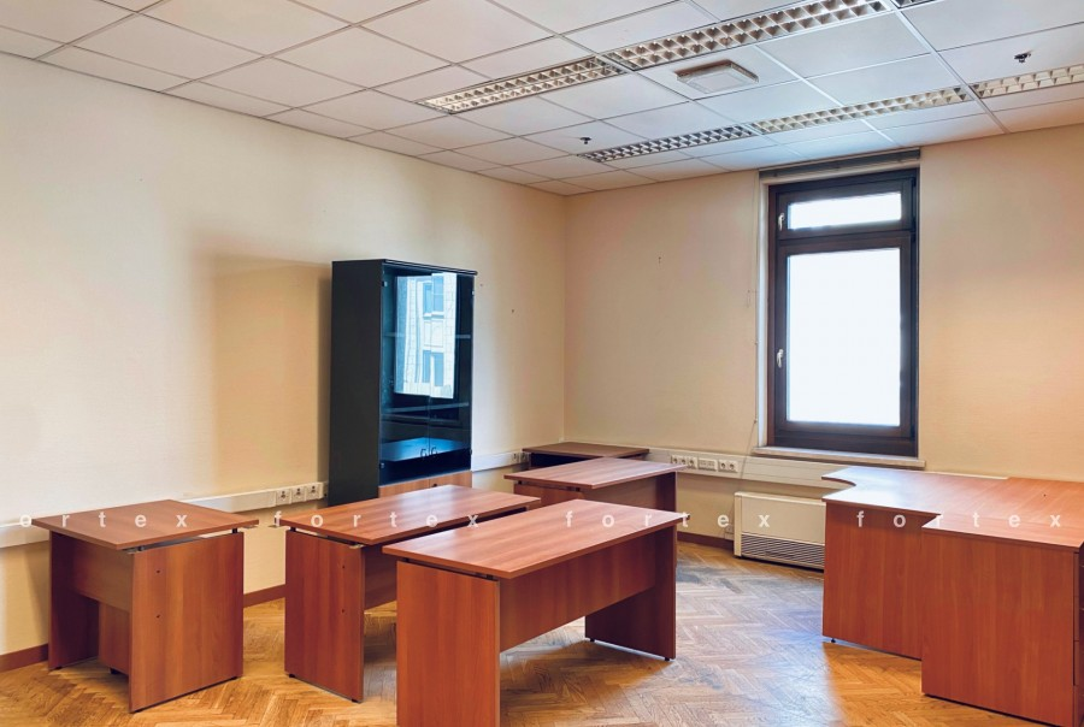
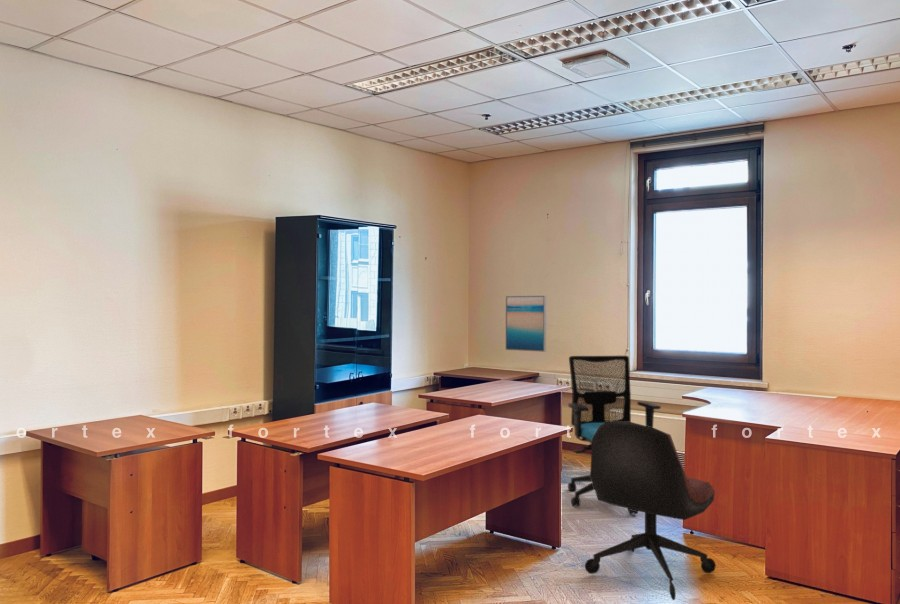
+ wall art (525, 323)
+ office chair (613, 421)
+ office chair (650, 495)
